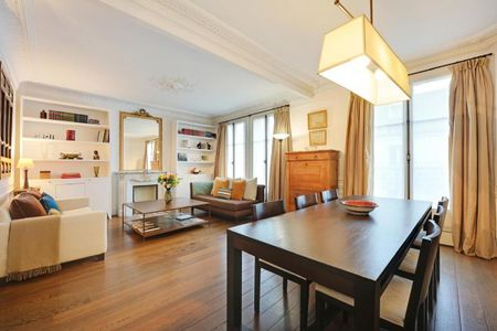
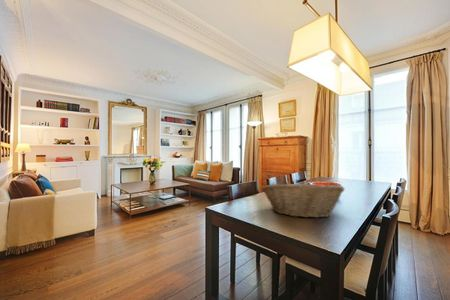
+ fruit basket (300, 195)
